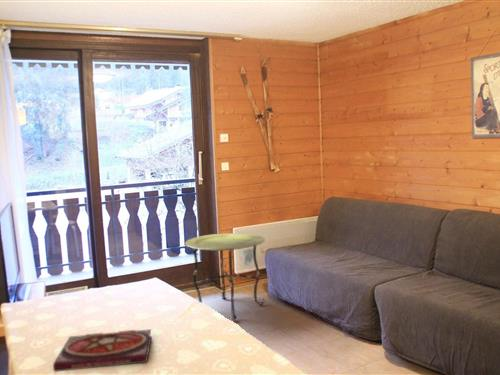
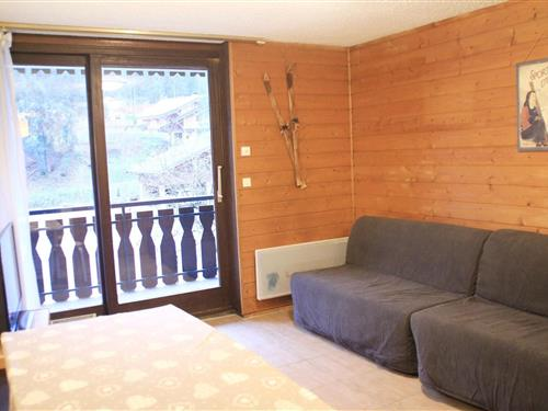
- book (106, 346)
- side table (226, 275)
